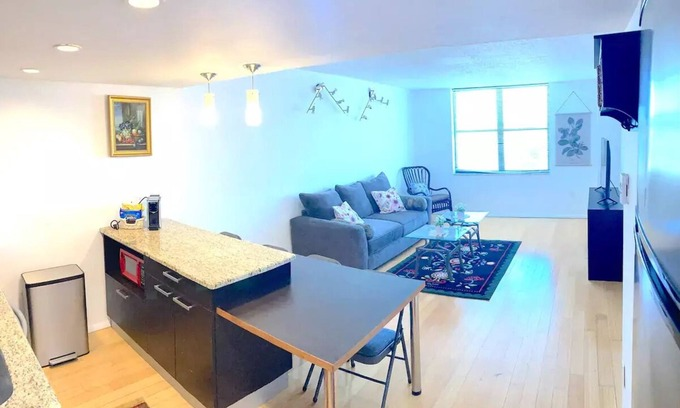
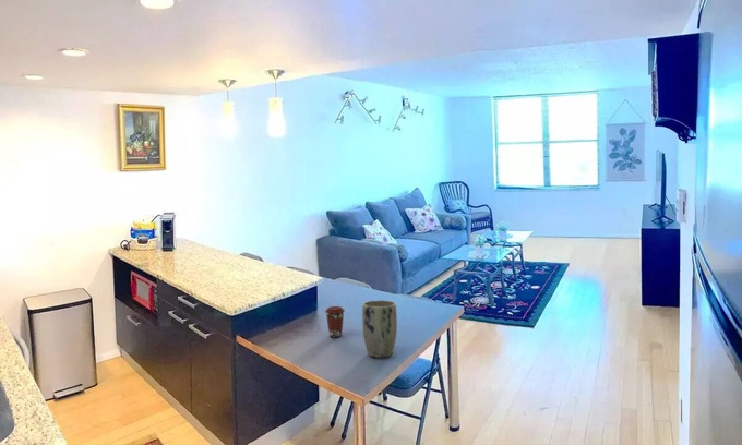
+ coffee cup (335, 321)
+ plant pot (380, 328)
